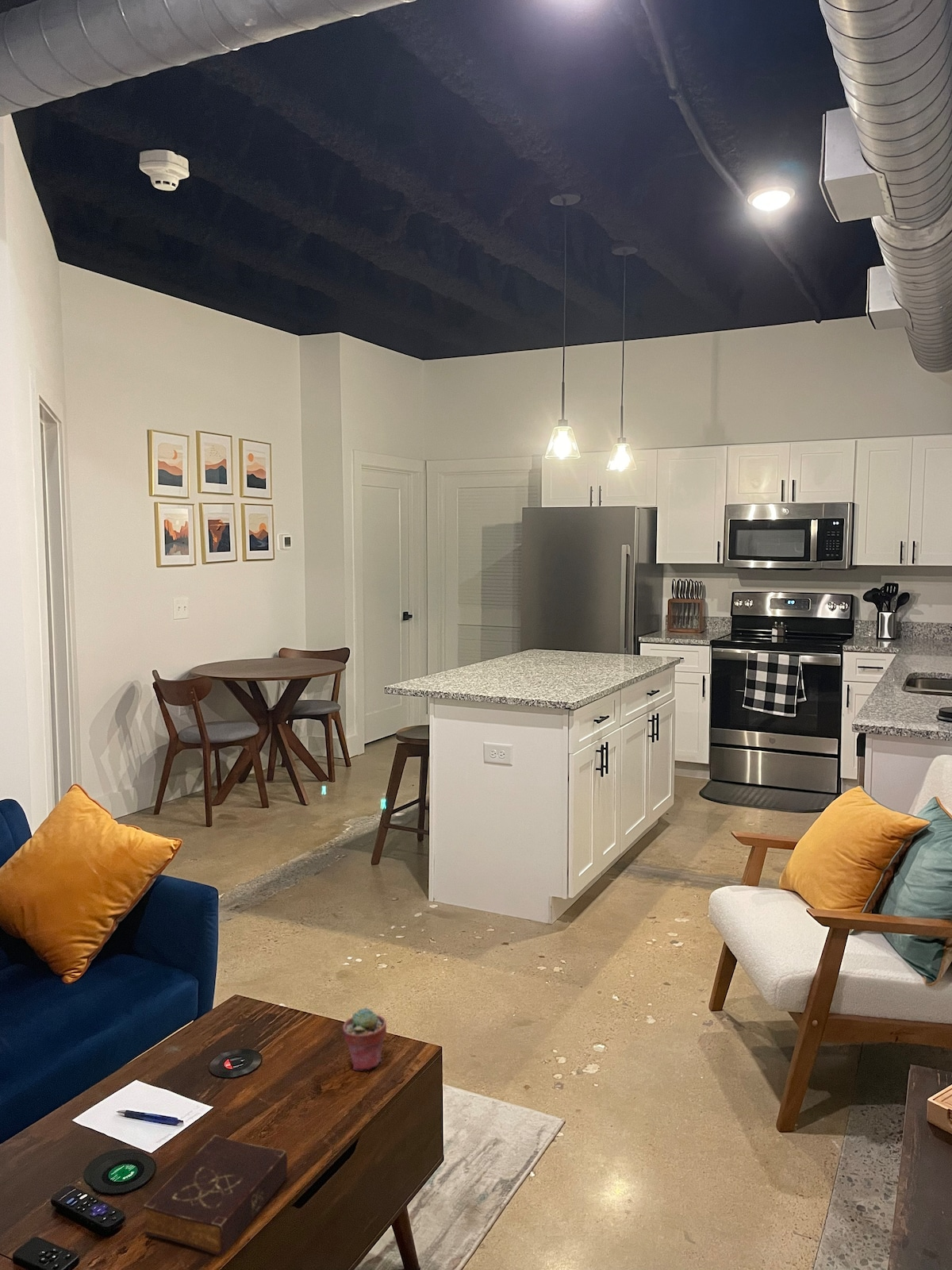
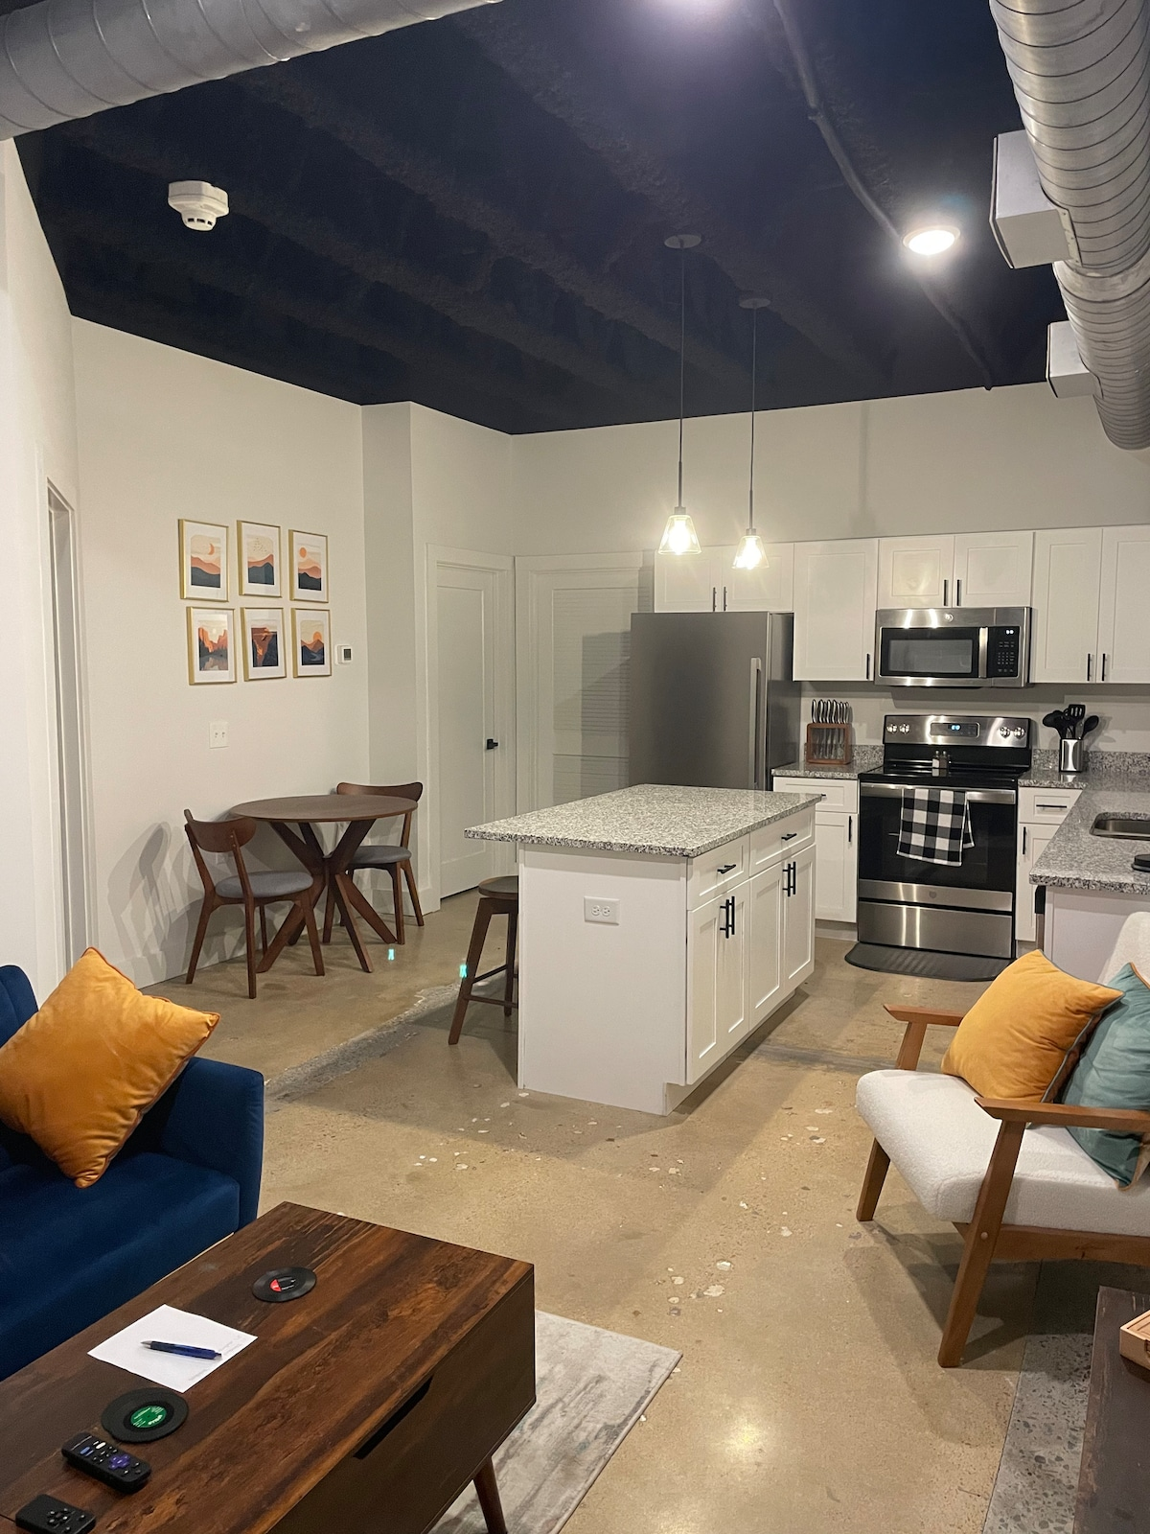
- book (218, 1191)
- potted succulent (365, 1035)
